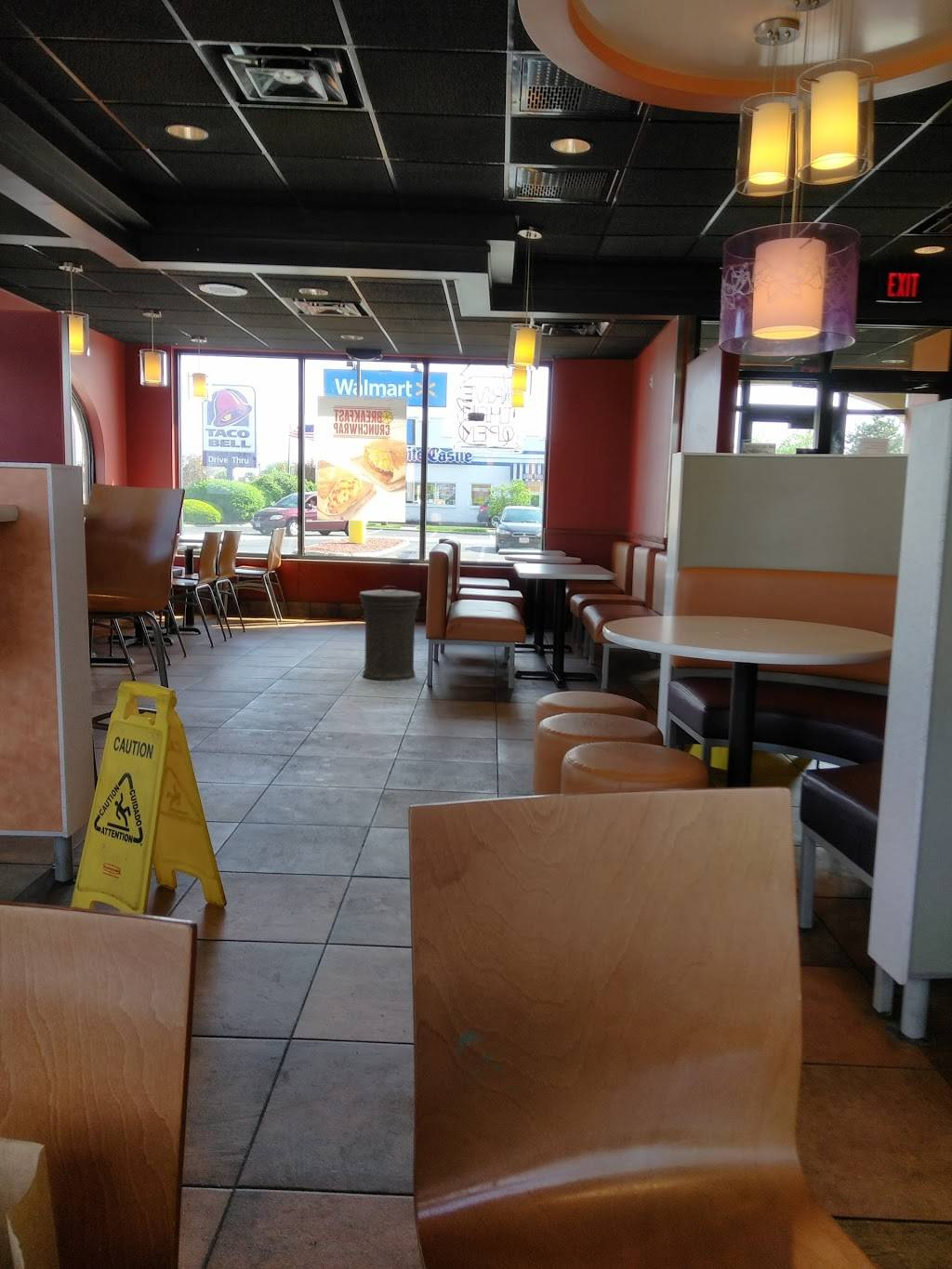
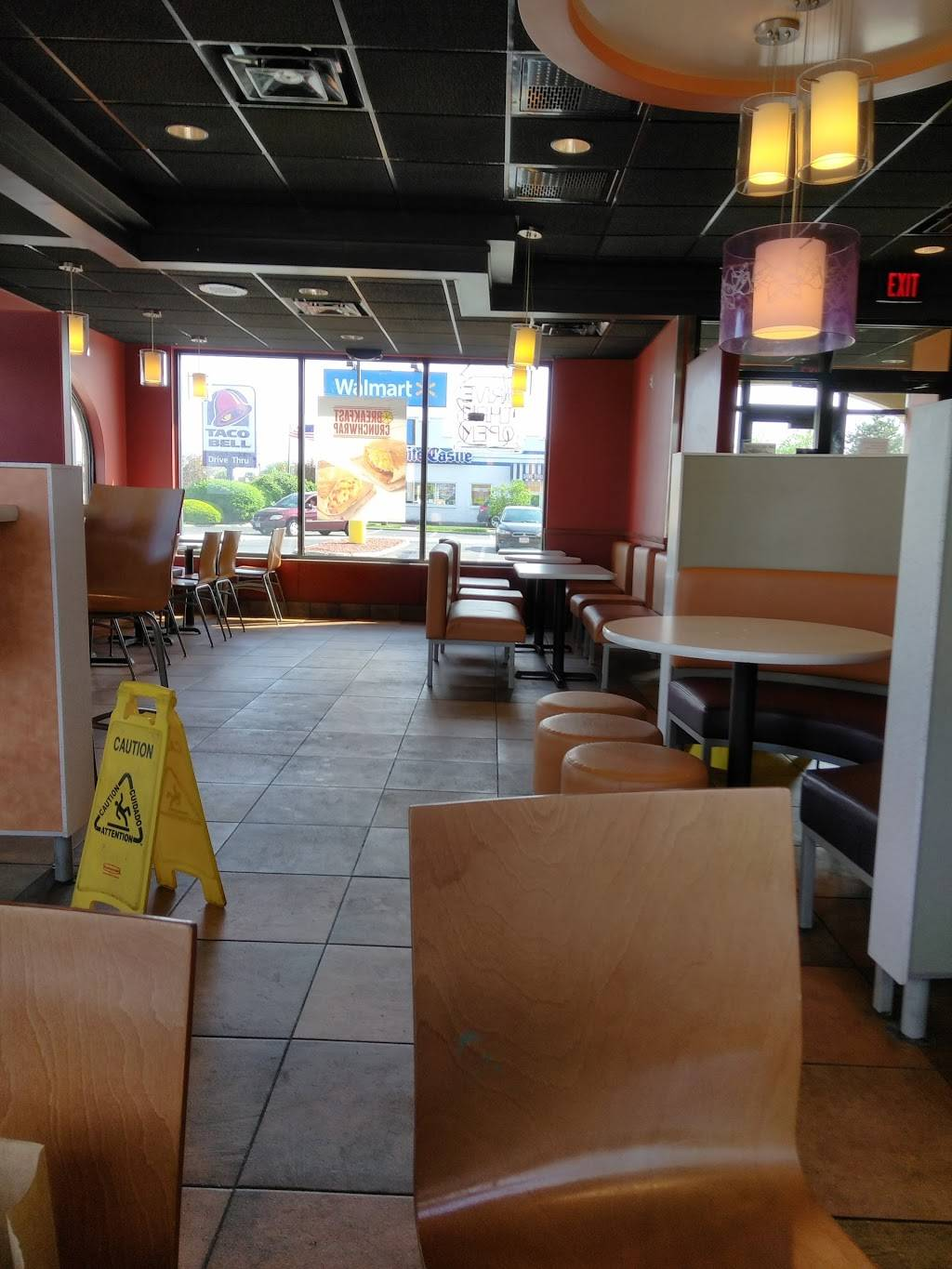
- trash can (390, 630)
